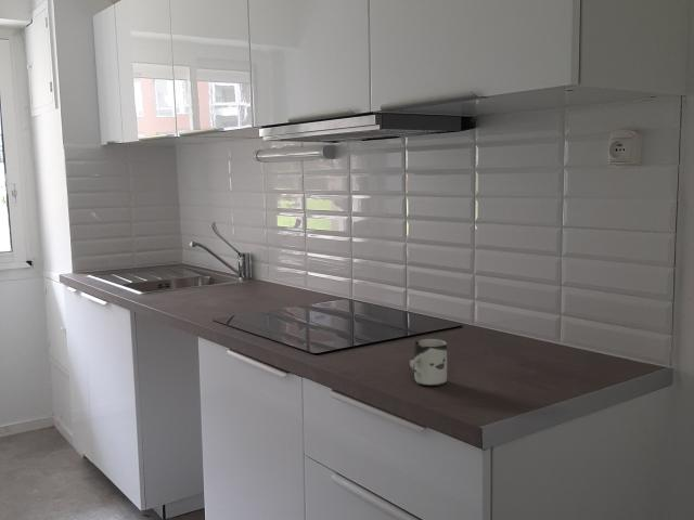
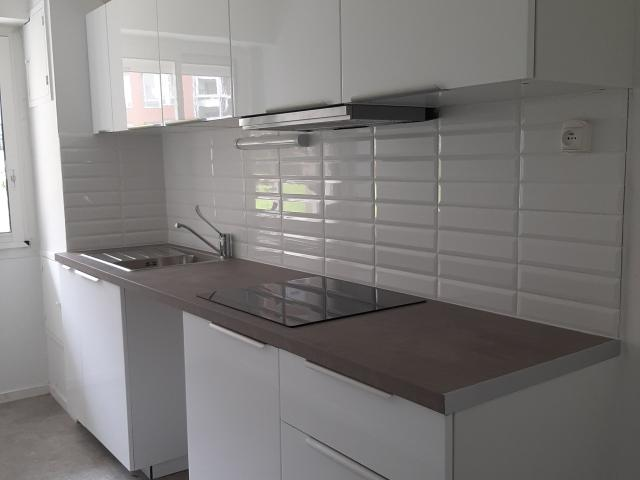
- cup (426, 363)
